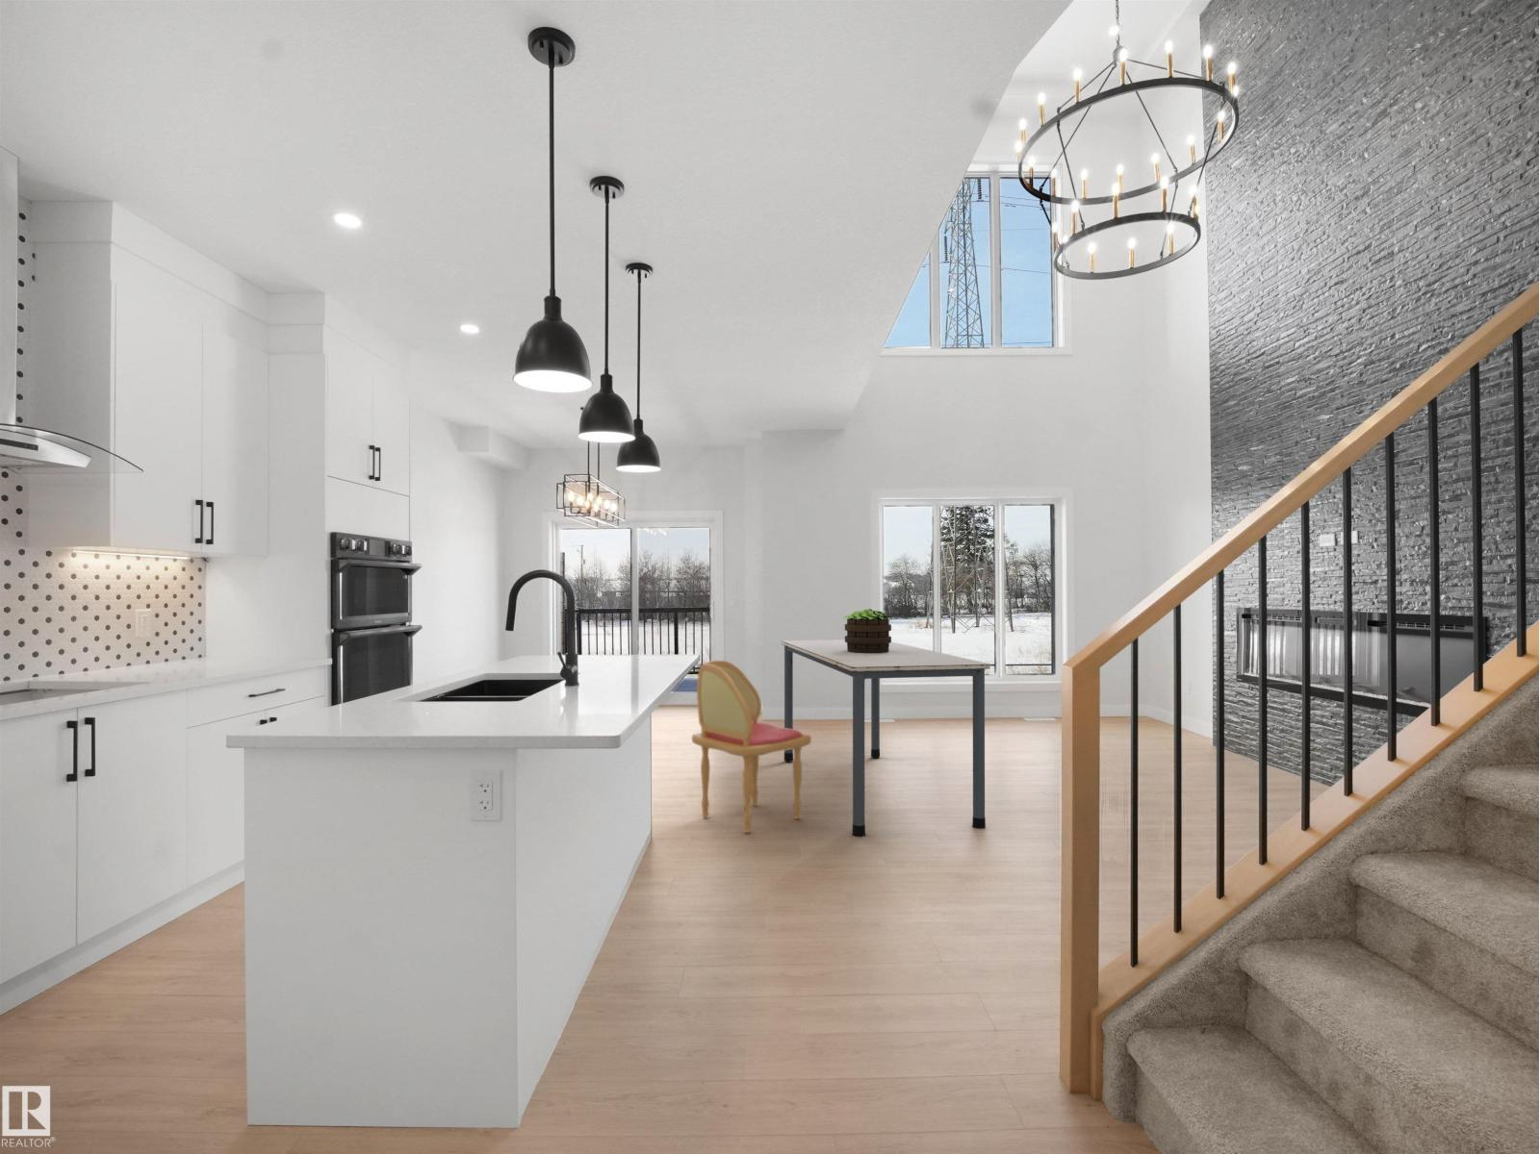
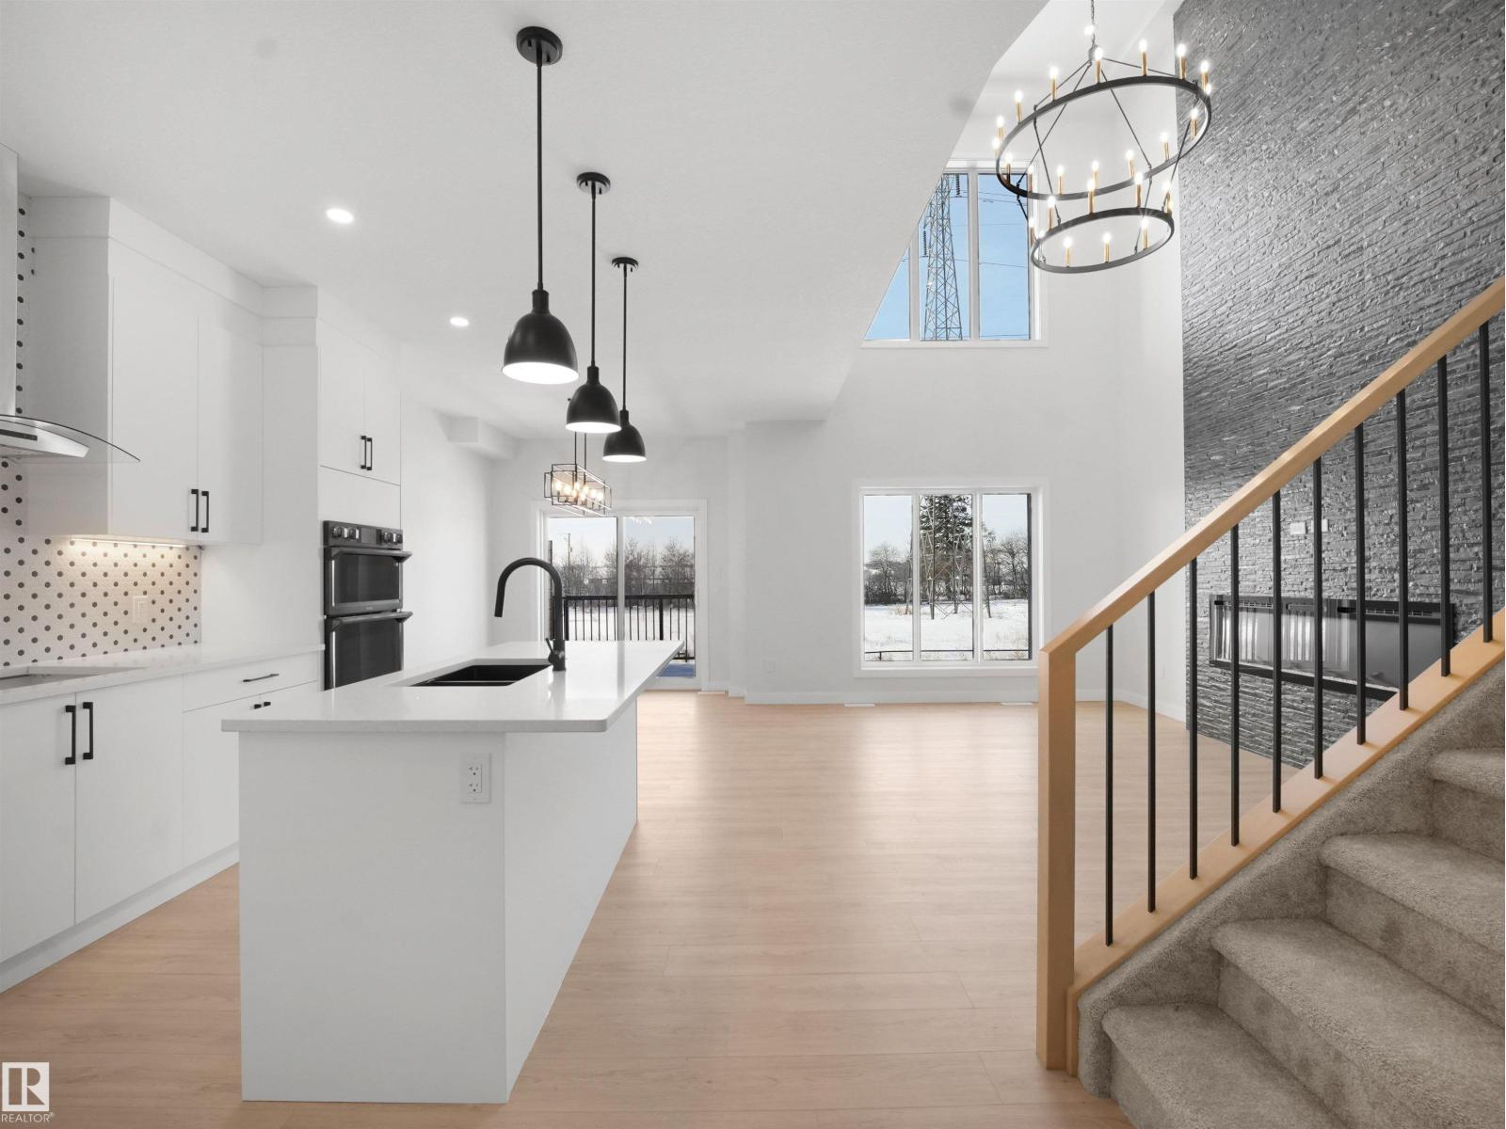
- potted plant (867, 630)
- dining table (871, 719)
- dining chair (751, 739)
